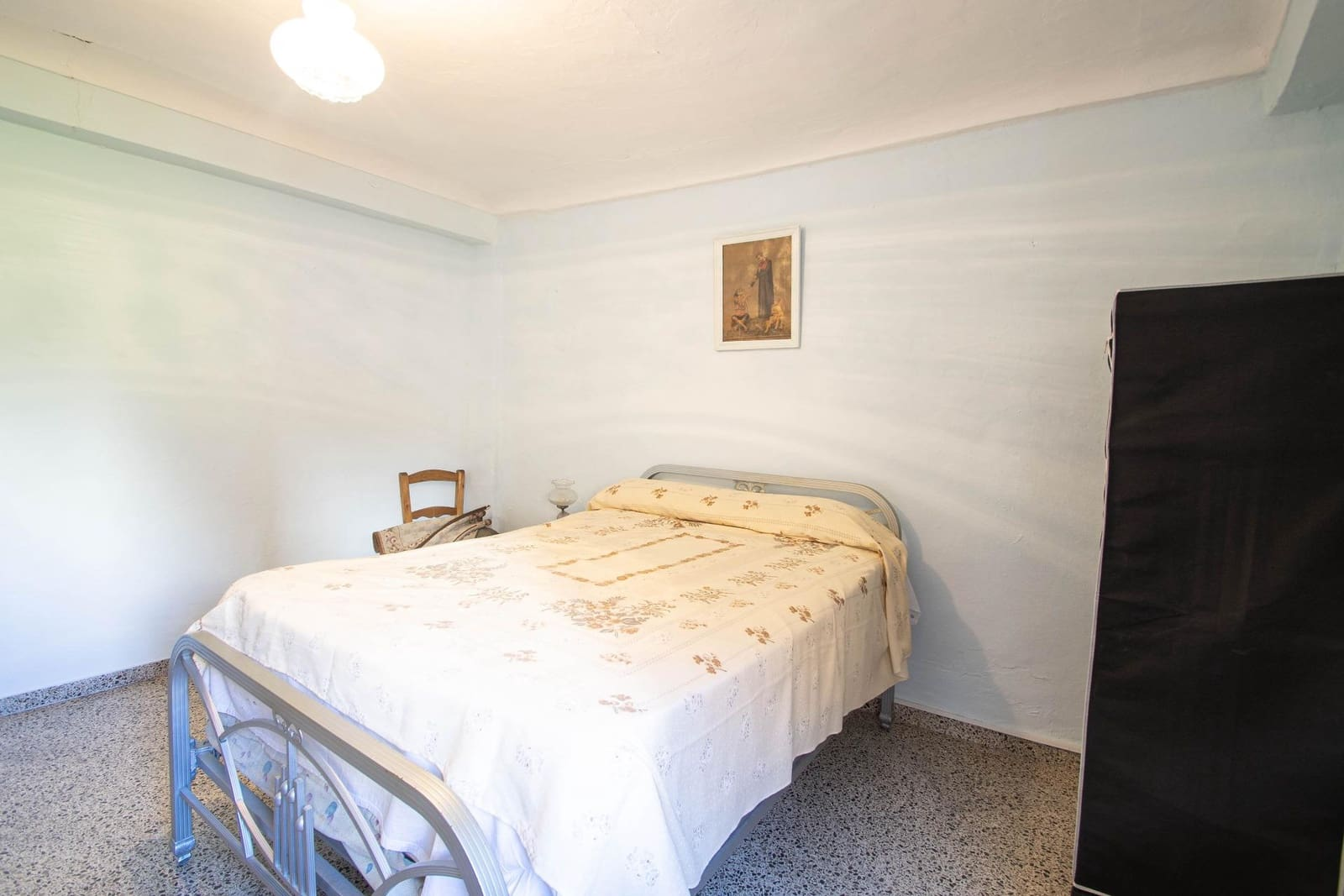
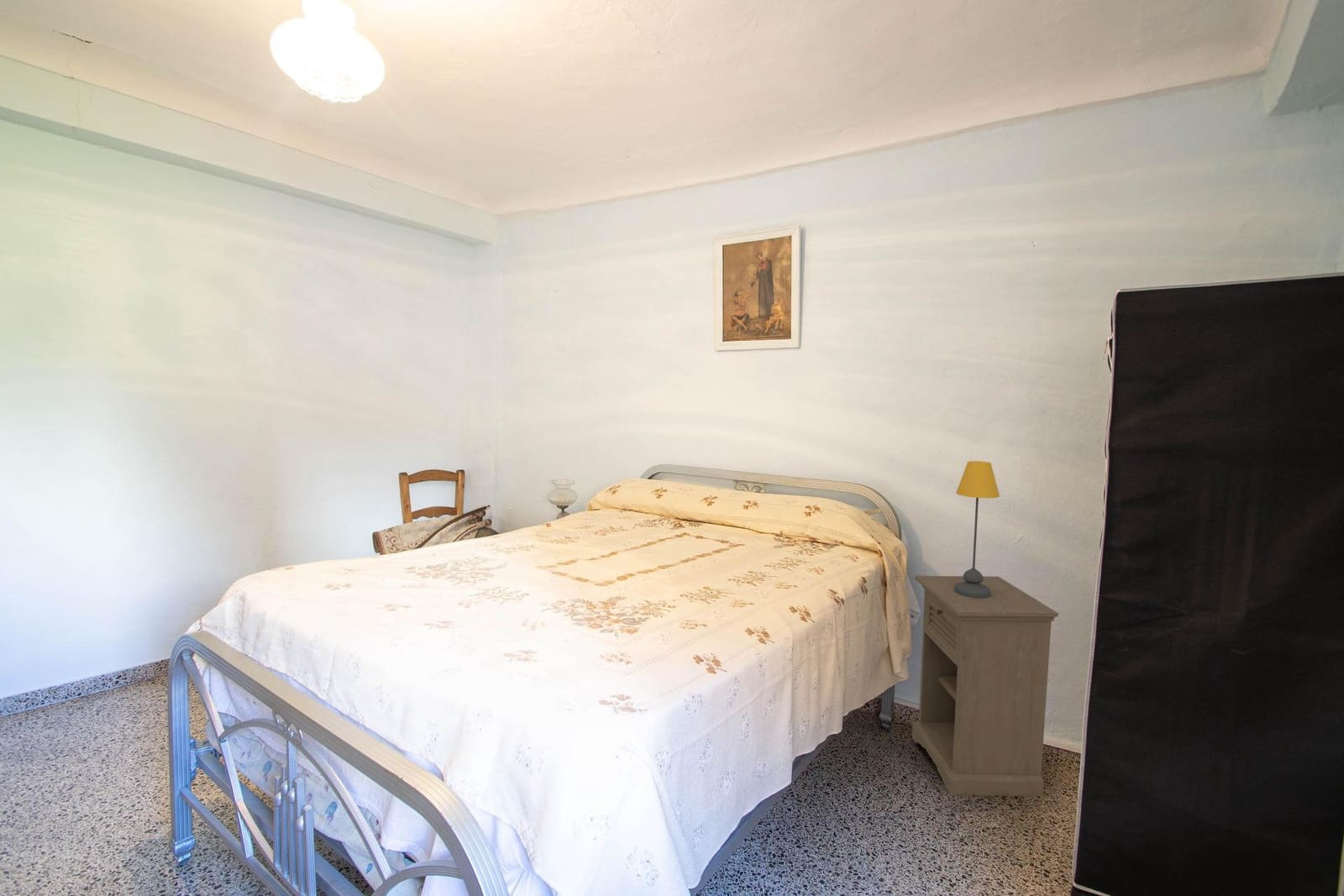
+ nightstand (975, 680)
+ table lamp (975, 527)
